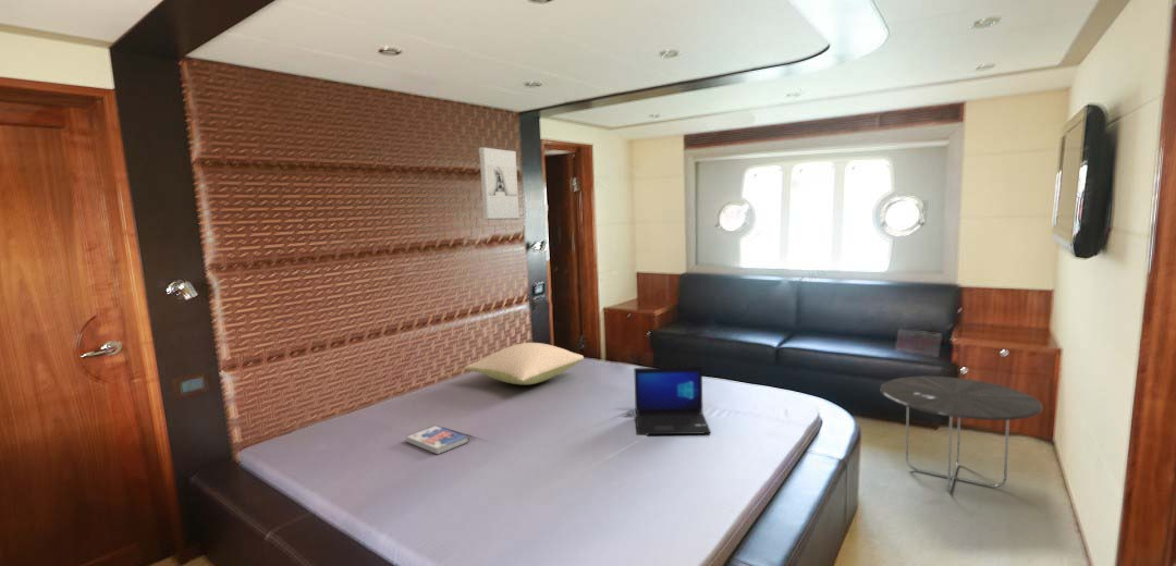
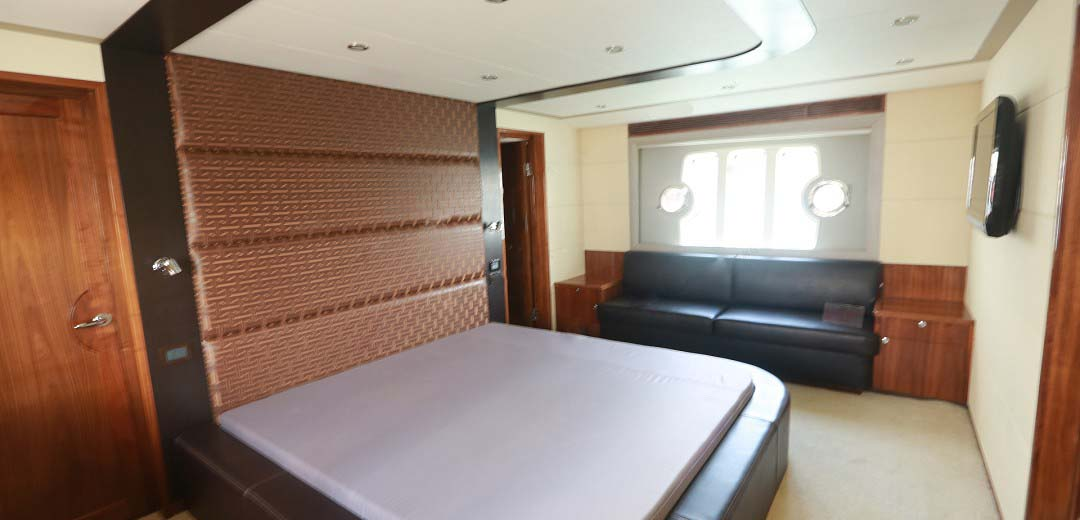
- book (437, 439)
- laptop (670, 399)
- side table (957, 436)
- wall sculpture (500, 184)
- pillow (524, 362)
